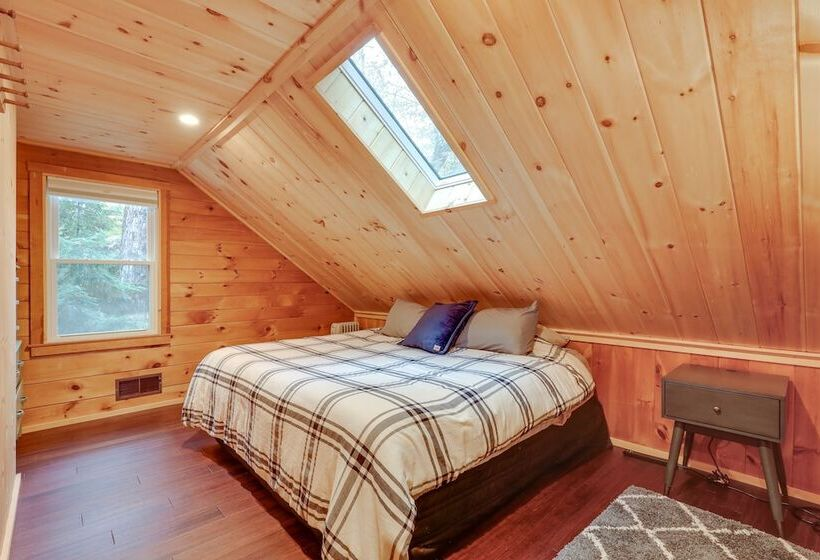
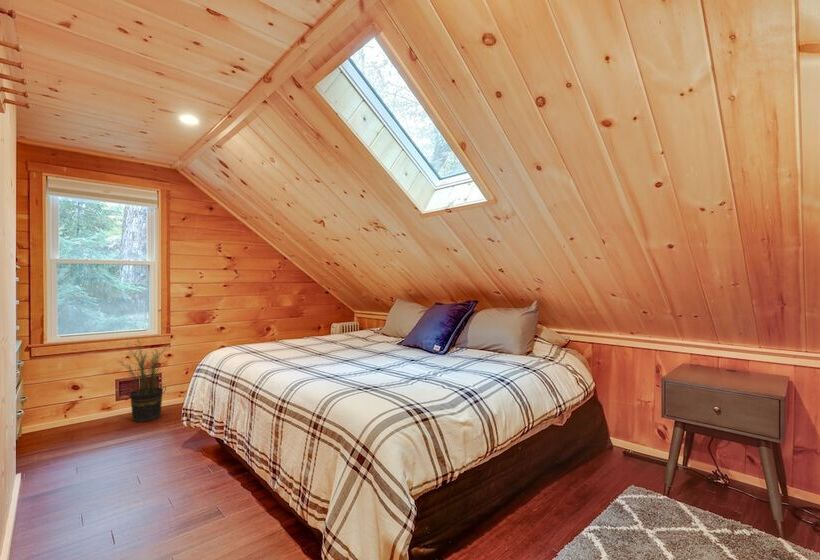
+ potted plant (144, 378)
